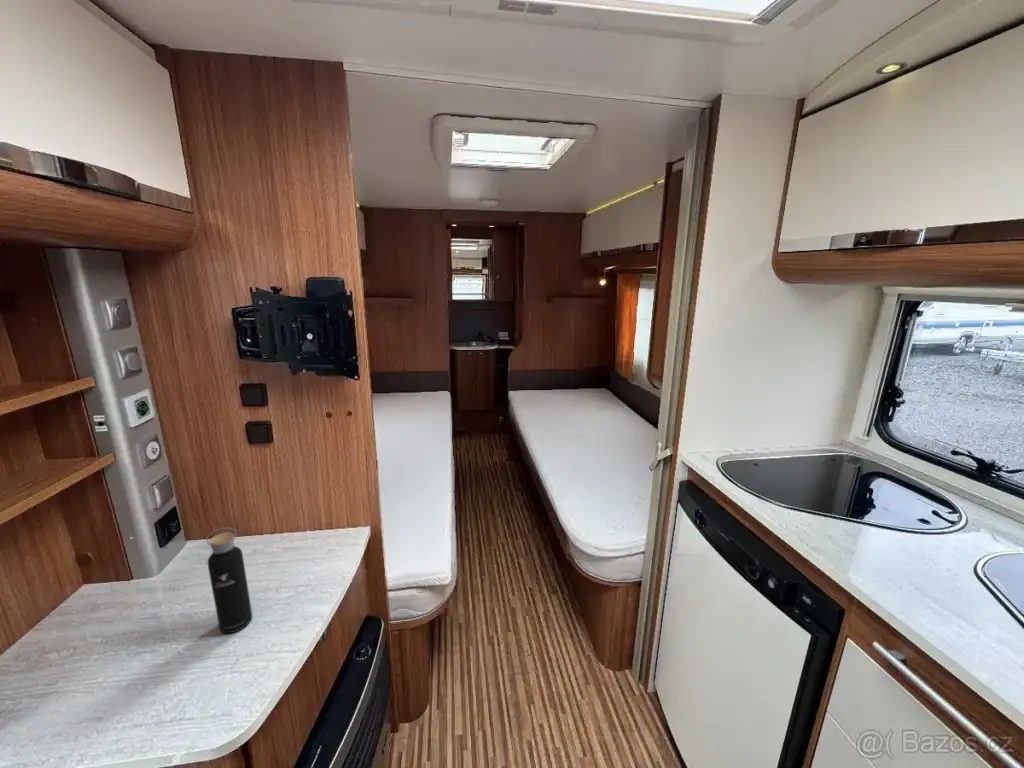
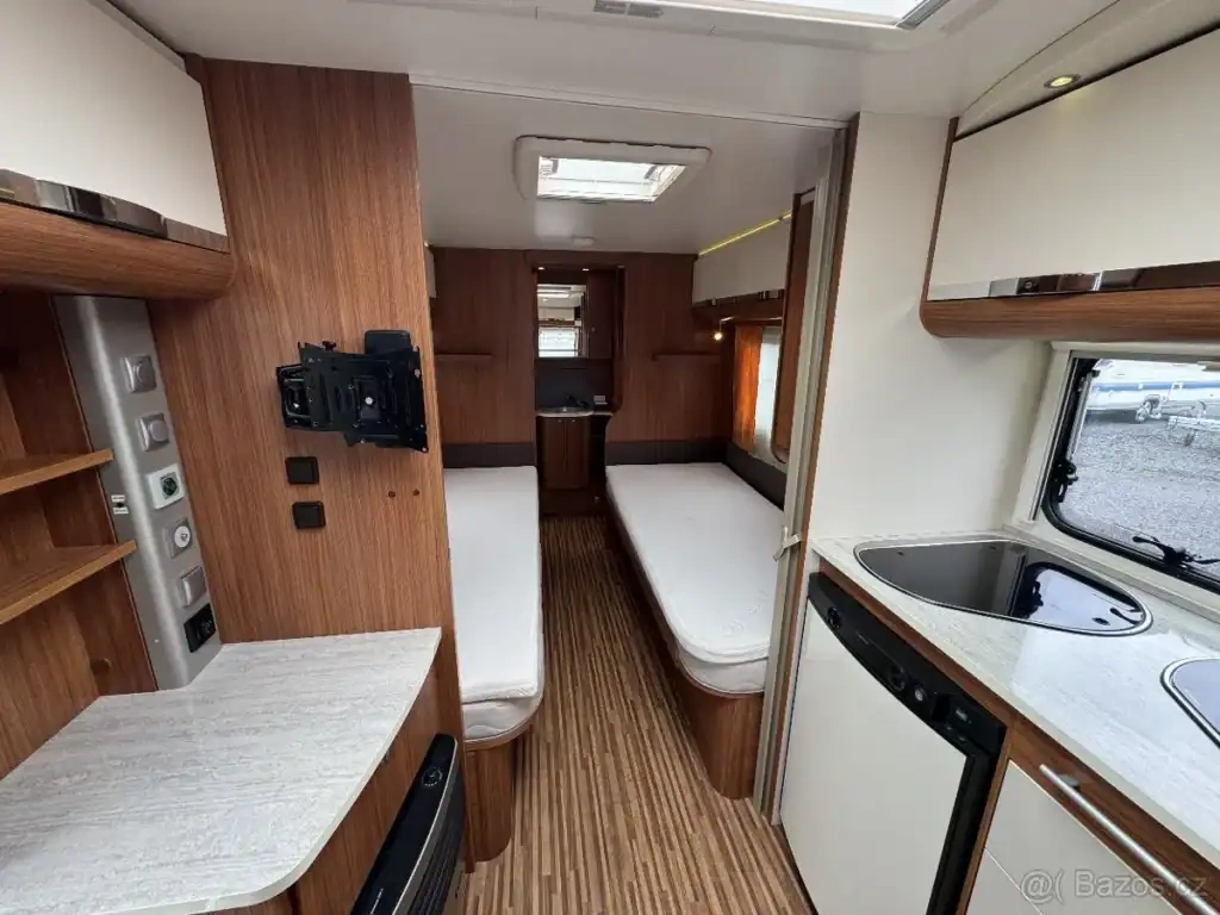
- water bottle (228, 576)
